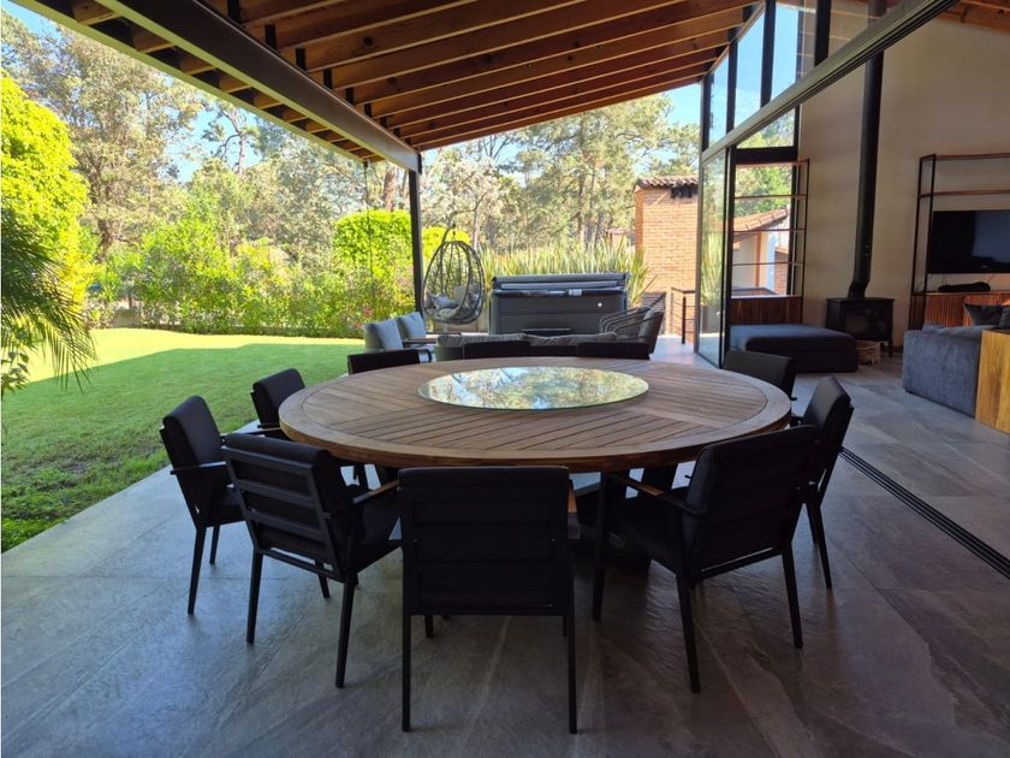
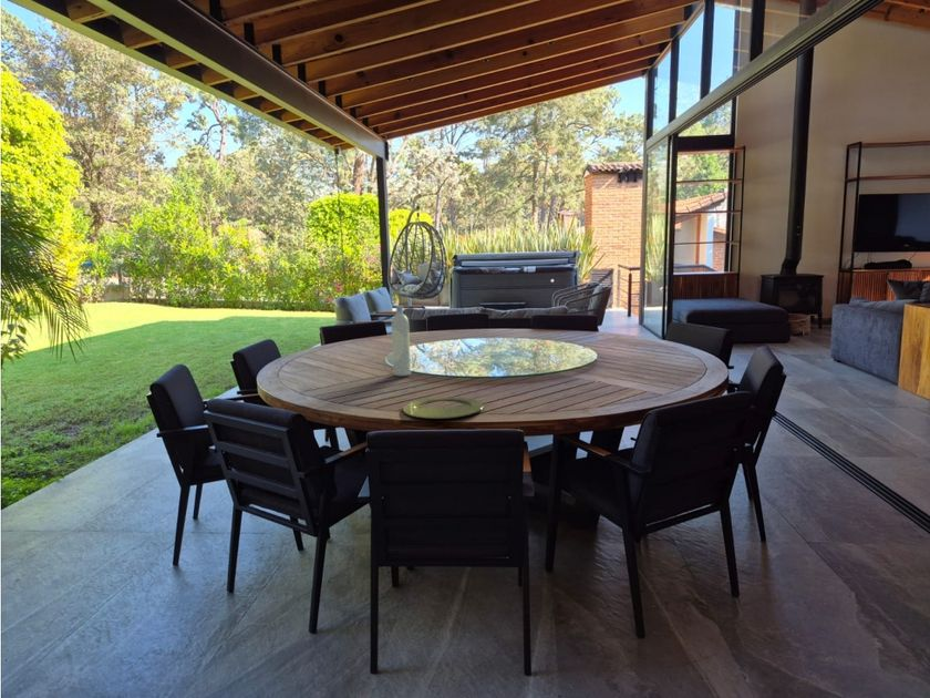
+ plate (443, 407)
+ bottle (401, 340)
